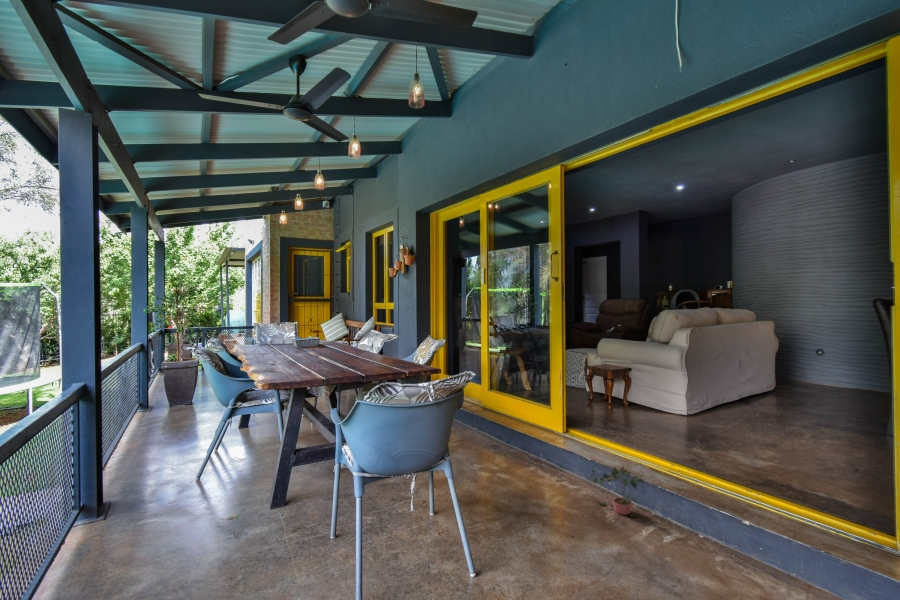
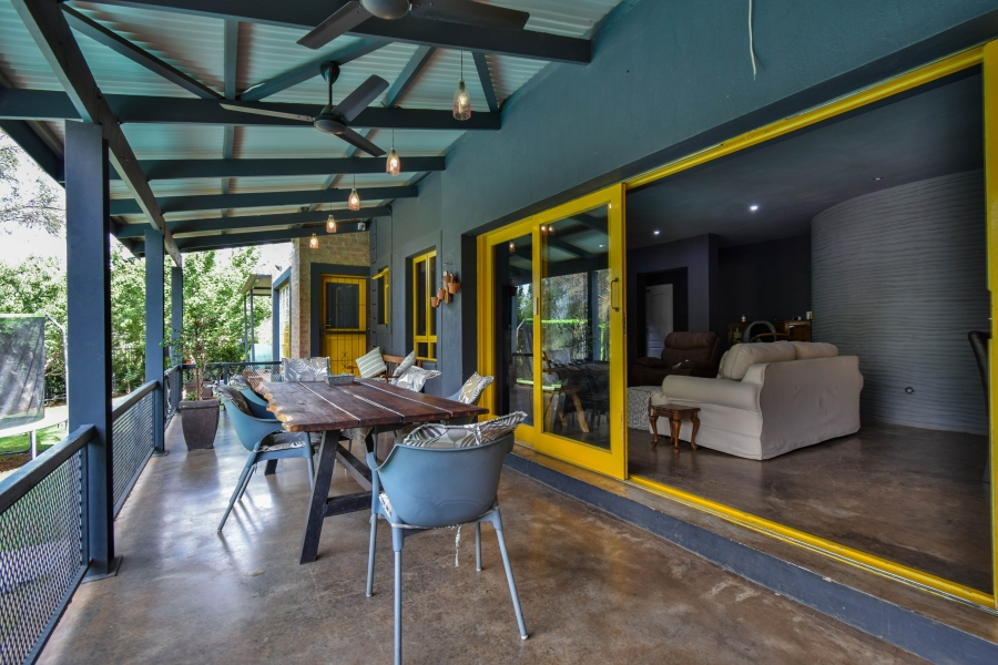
- potted plant (622, 484)
